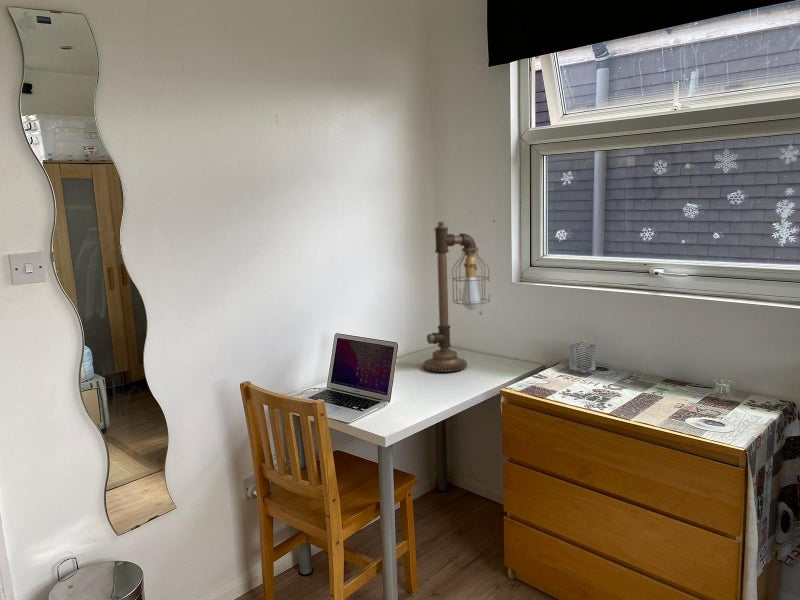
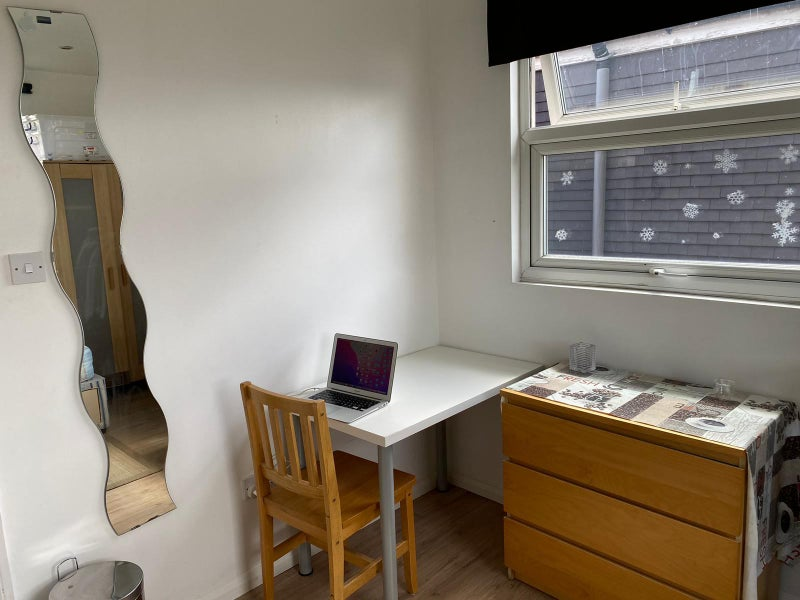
- desk lamp (453, 294)
